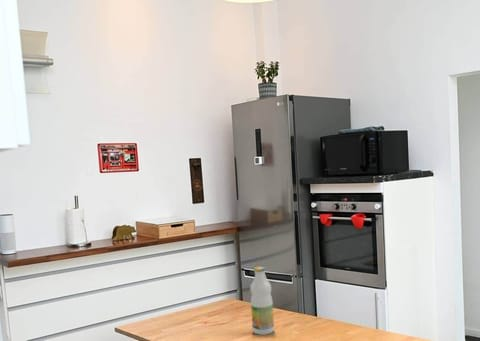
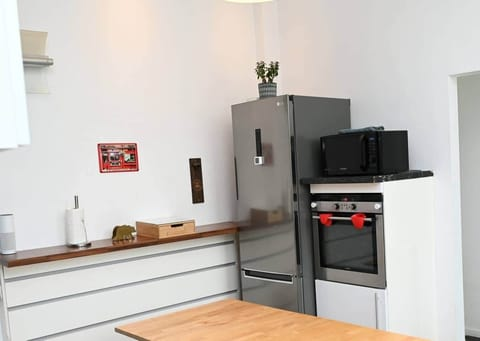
- bottle (261, 299)
